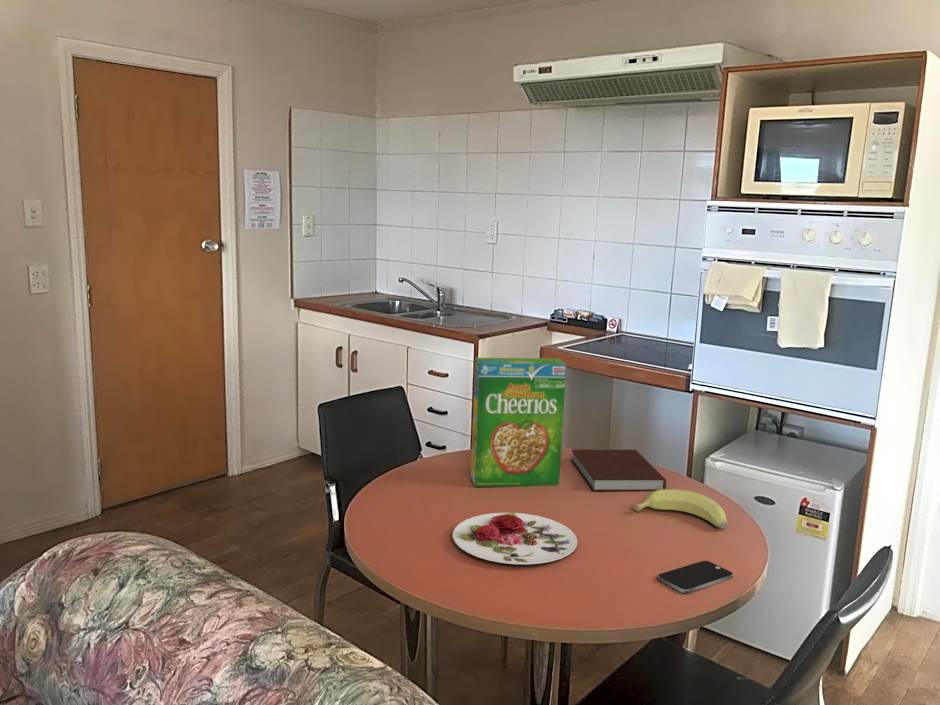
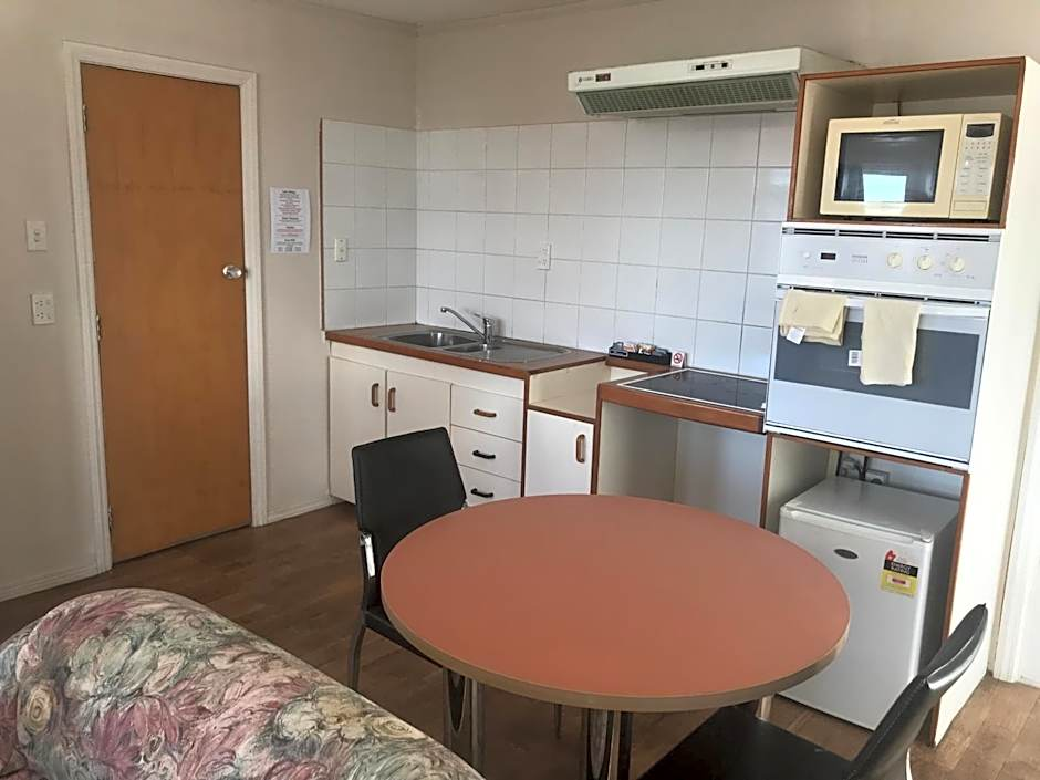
- cereal box (517, 421)
- notebook (615, 469)
- plate (514, 535)
- banana (678, 506)
- smartphone (695, 576)
